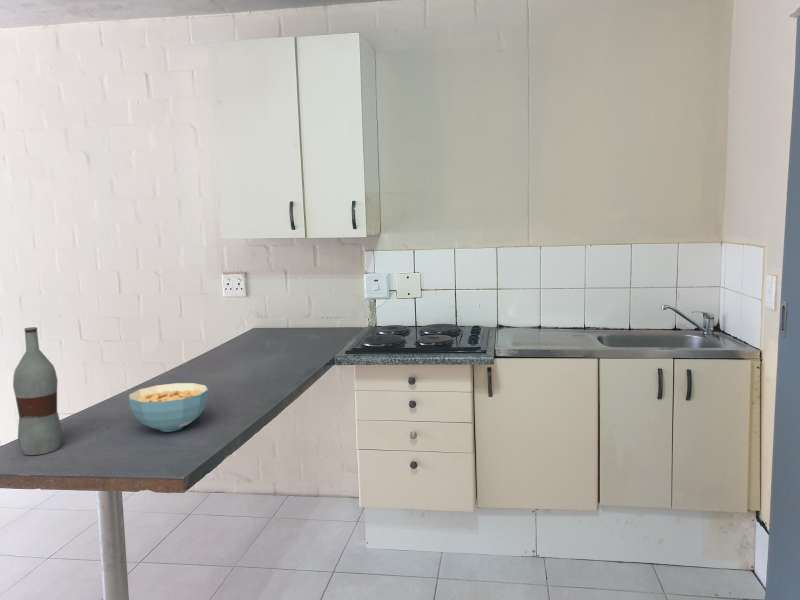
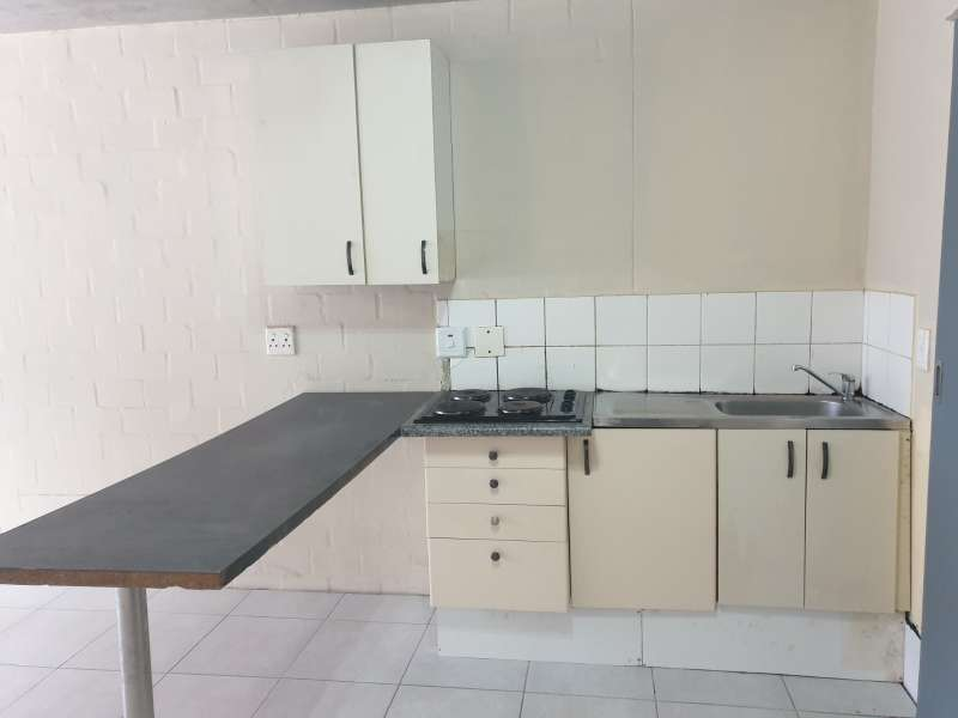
- bottle (36, 389)
- cereal bowl (170, 410)
